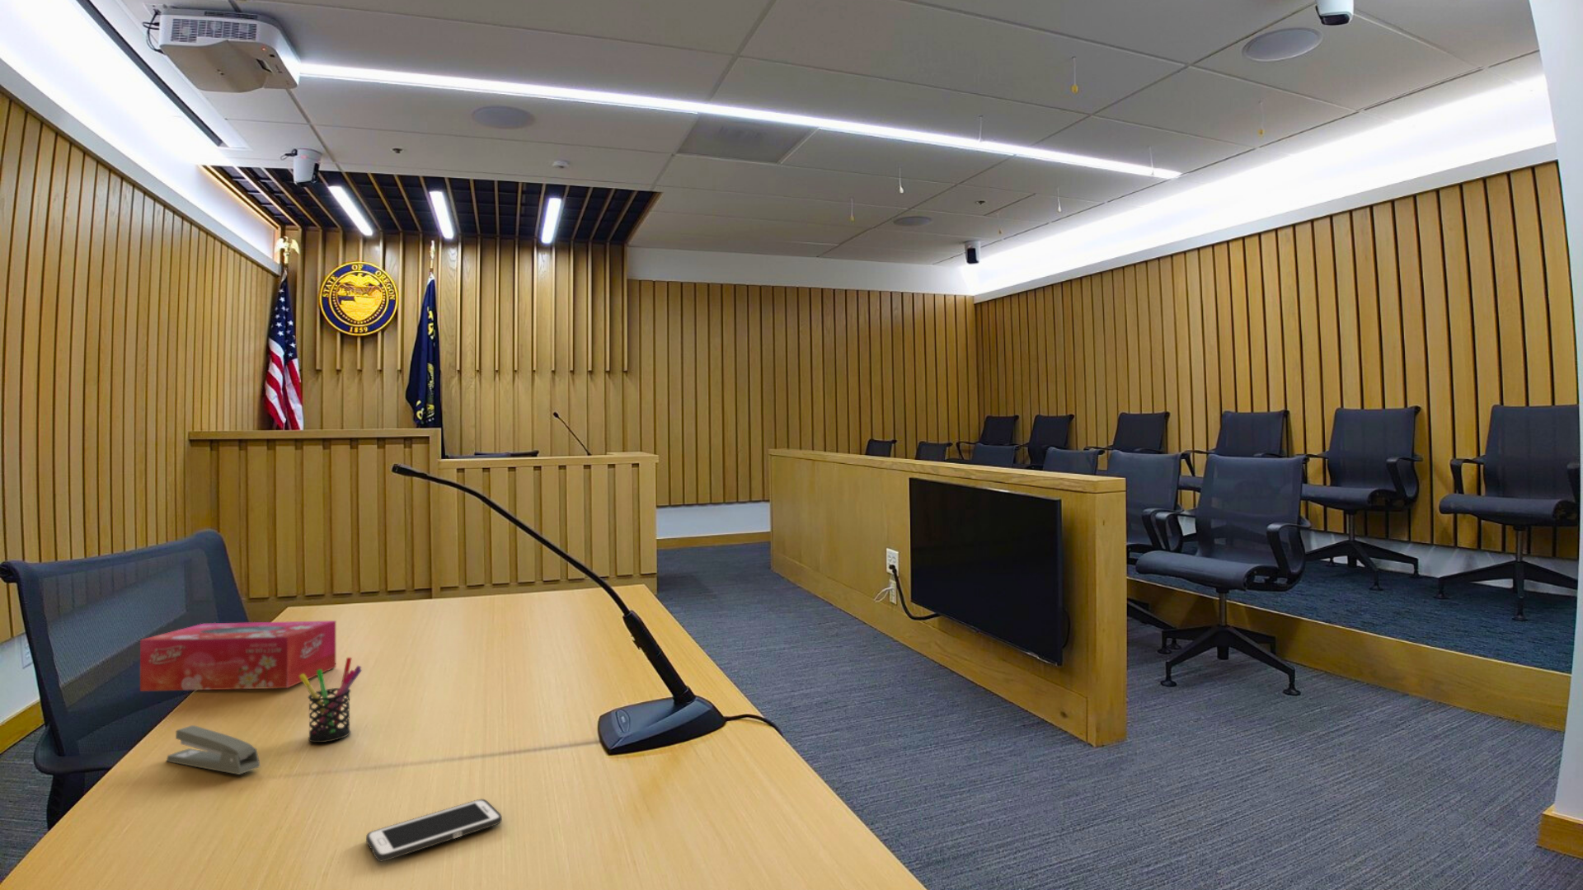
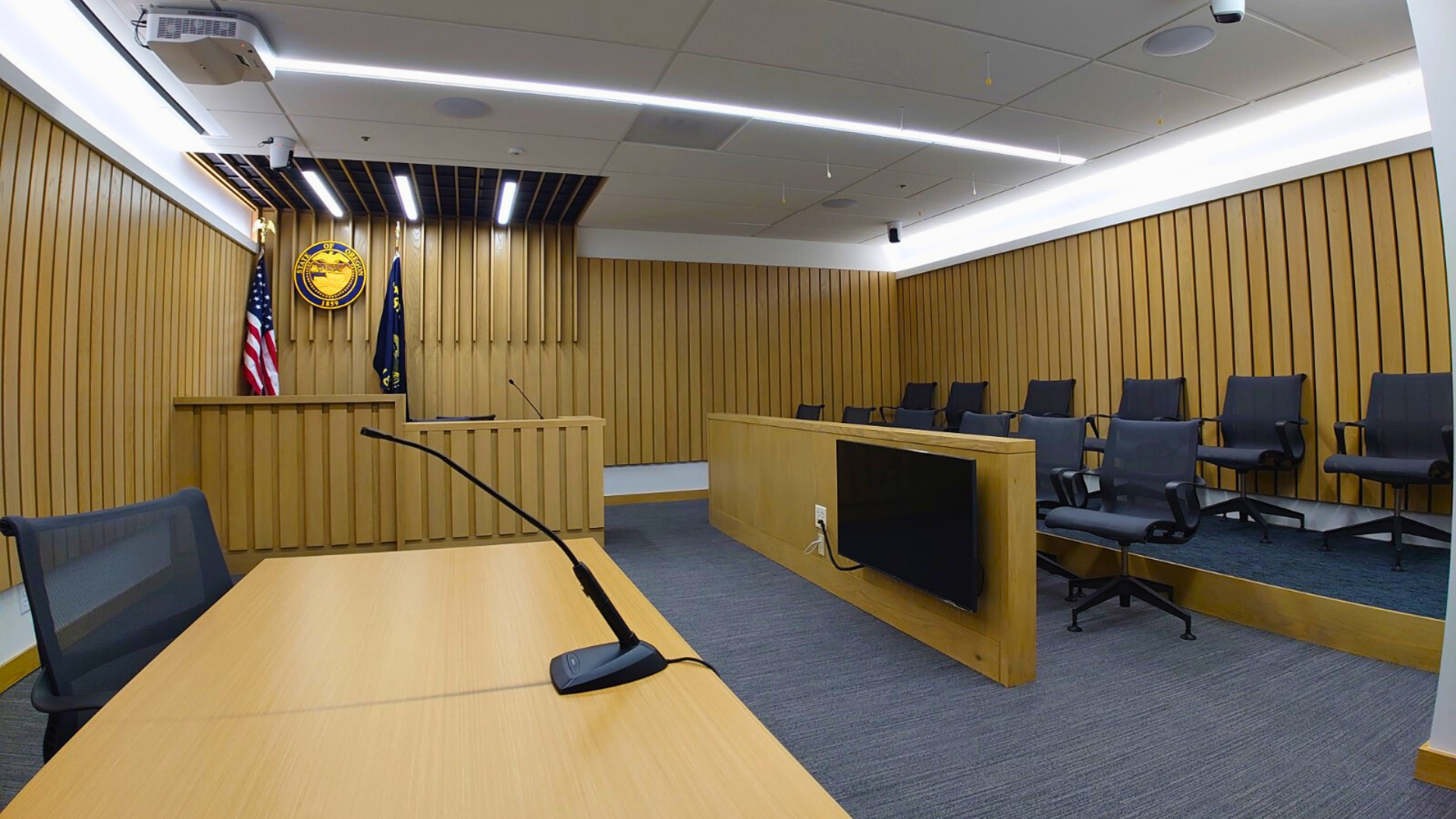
- pen holder (329, 698)
- tissue box (242, 653)
- cell phone (435, 828)
- stapler (212, 748)
